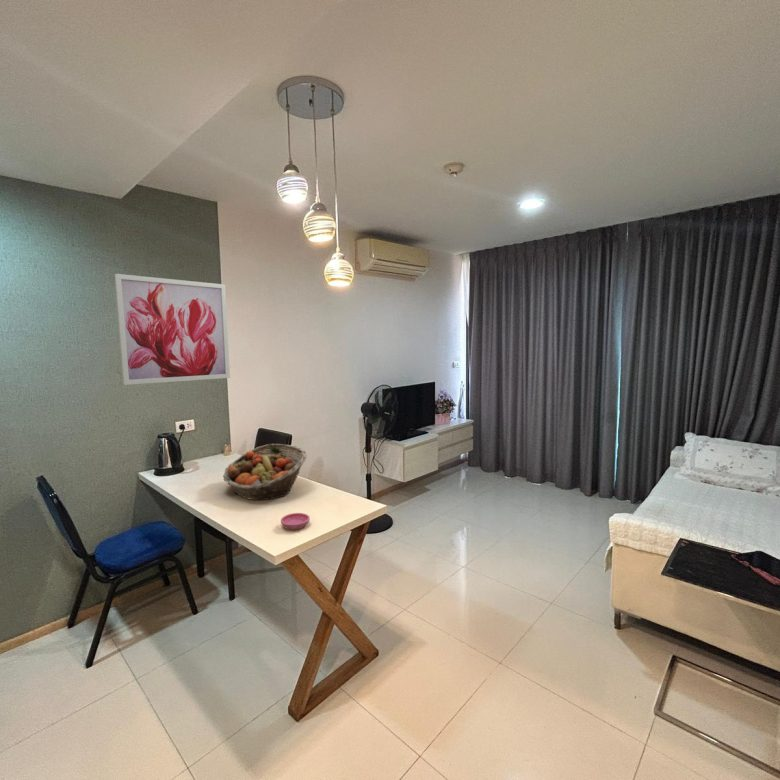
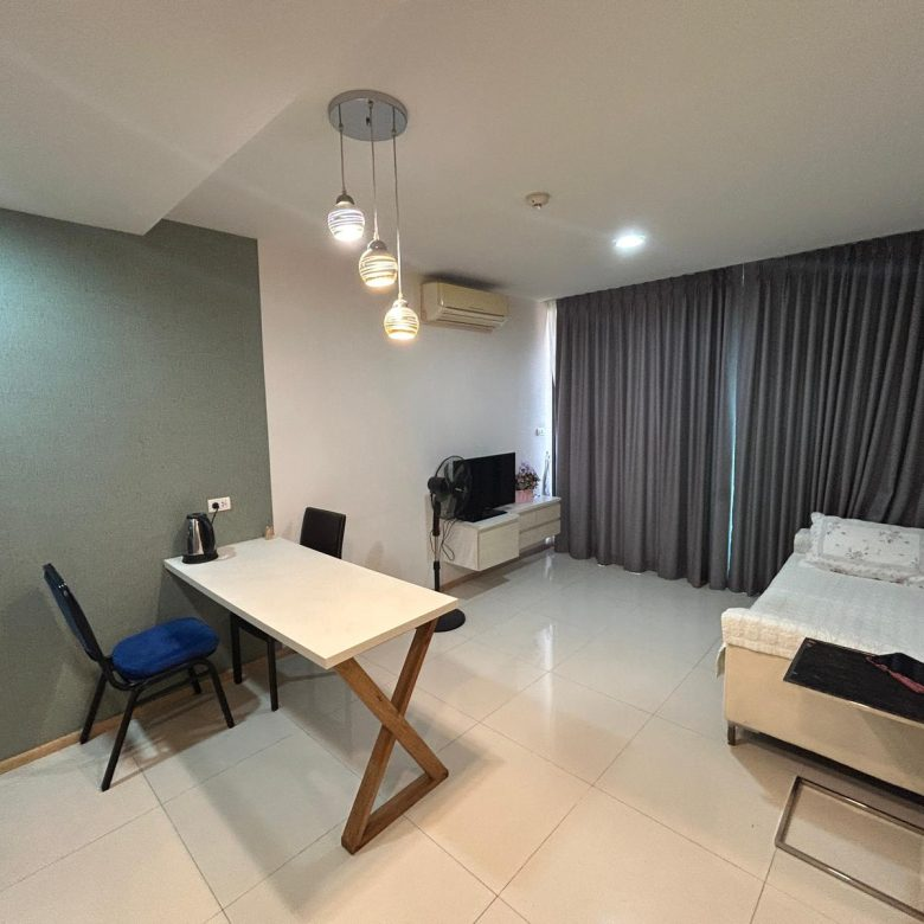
- fruit basket (265, 470)
- wall art (177, 331)
- saucer (295, 521)
